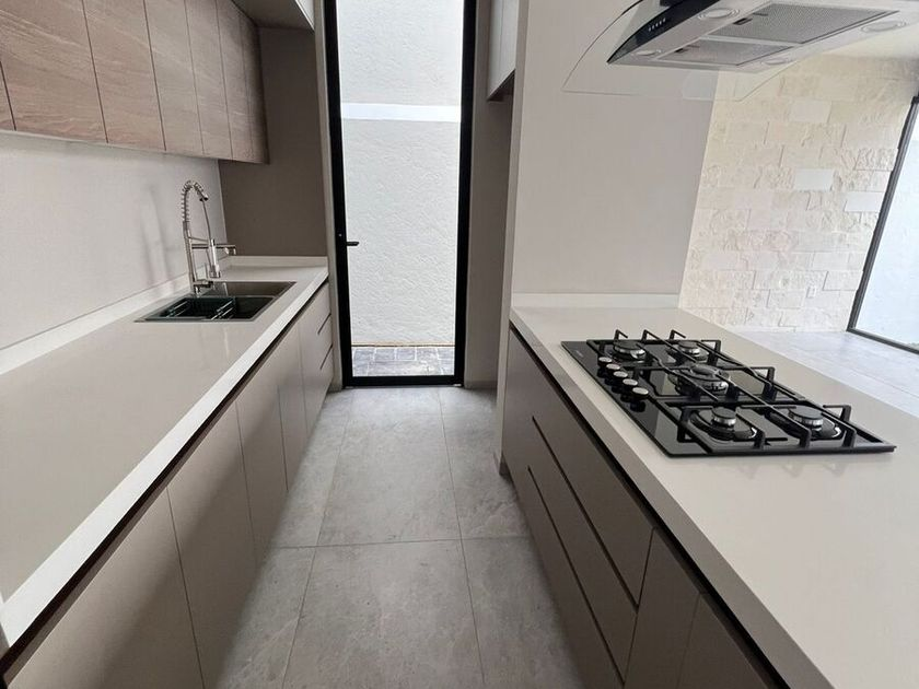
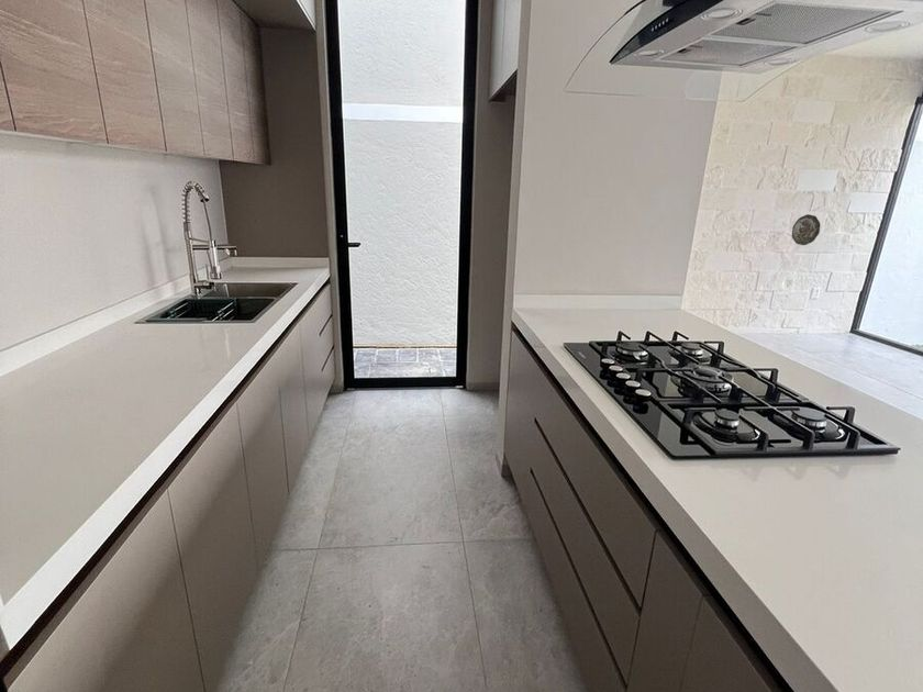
+ decorative plate (804, 230)
